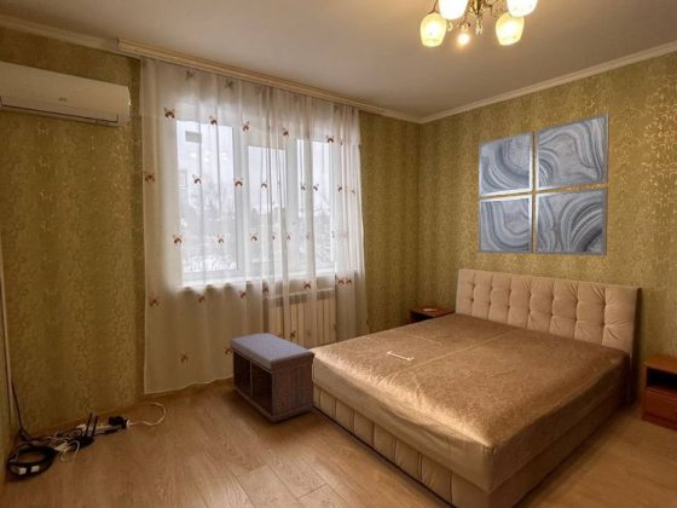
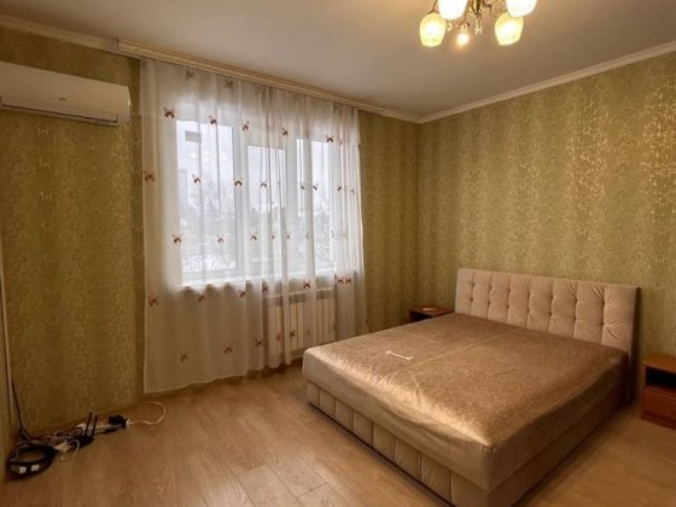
- wall art (536, 194)
- bench (270, 371)
